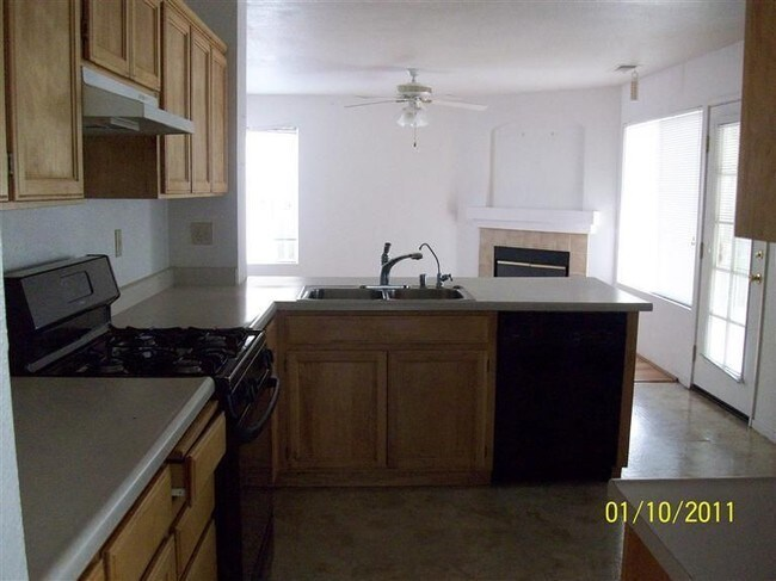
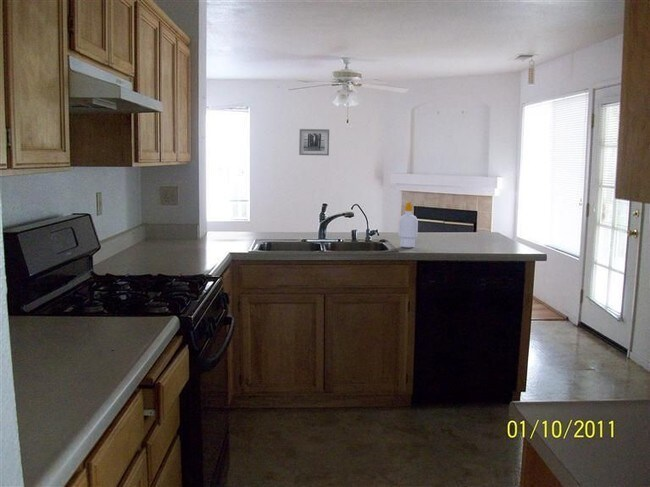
+ soap bottle (408, 224)
+ wall art (314, 142)
